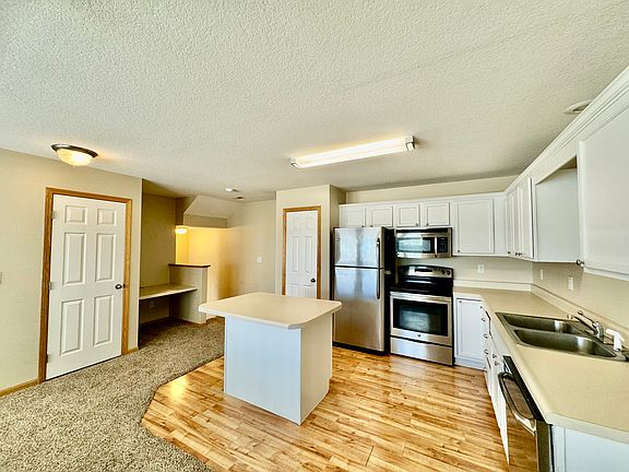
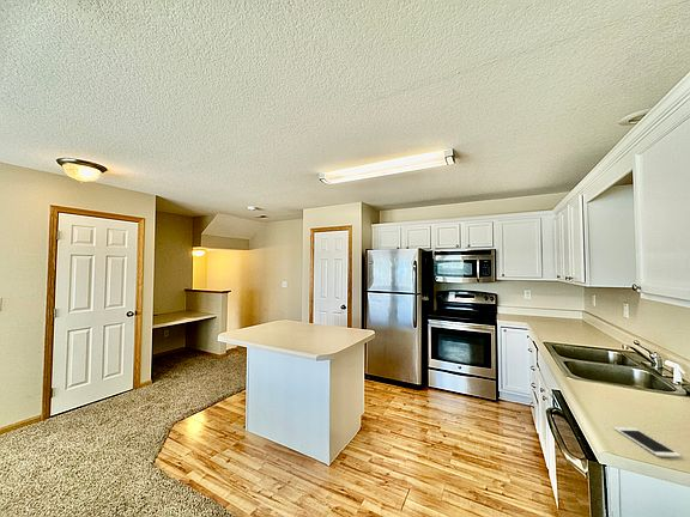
+ cell phone (644, 440)
